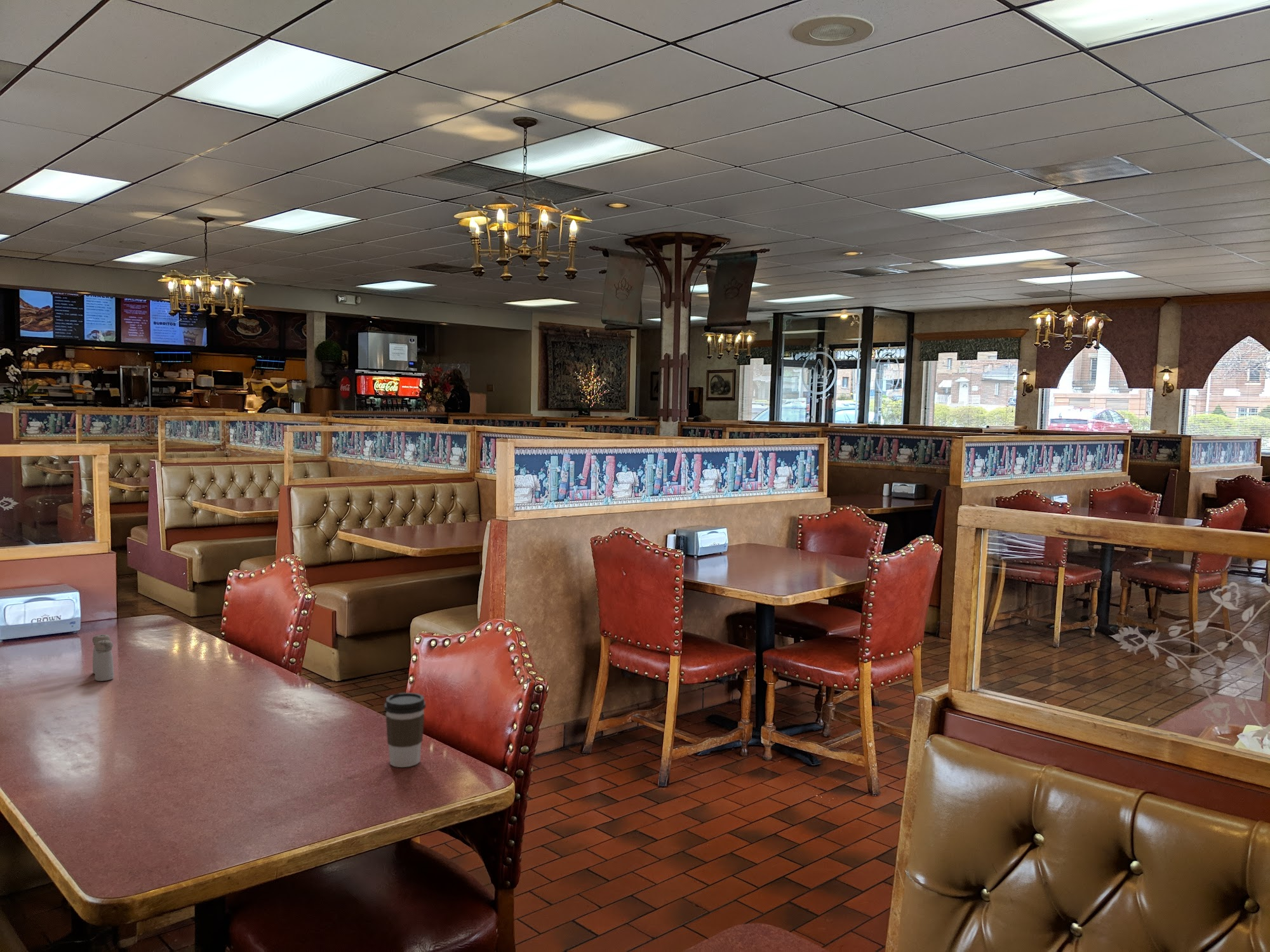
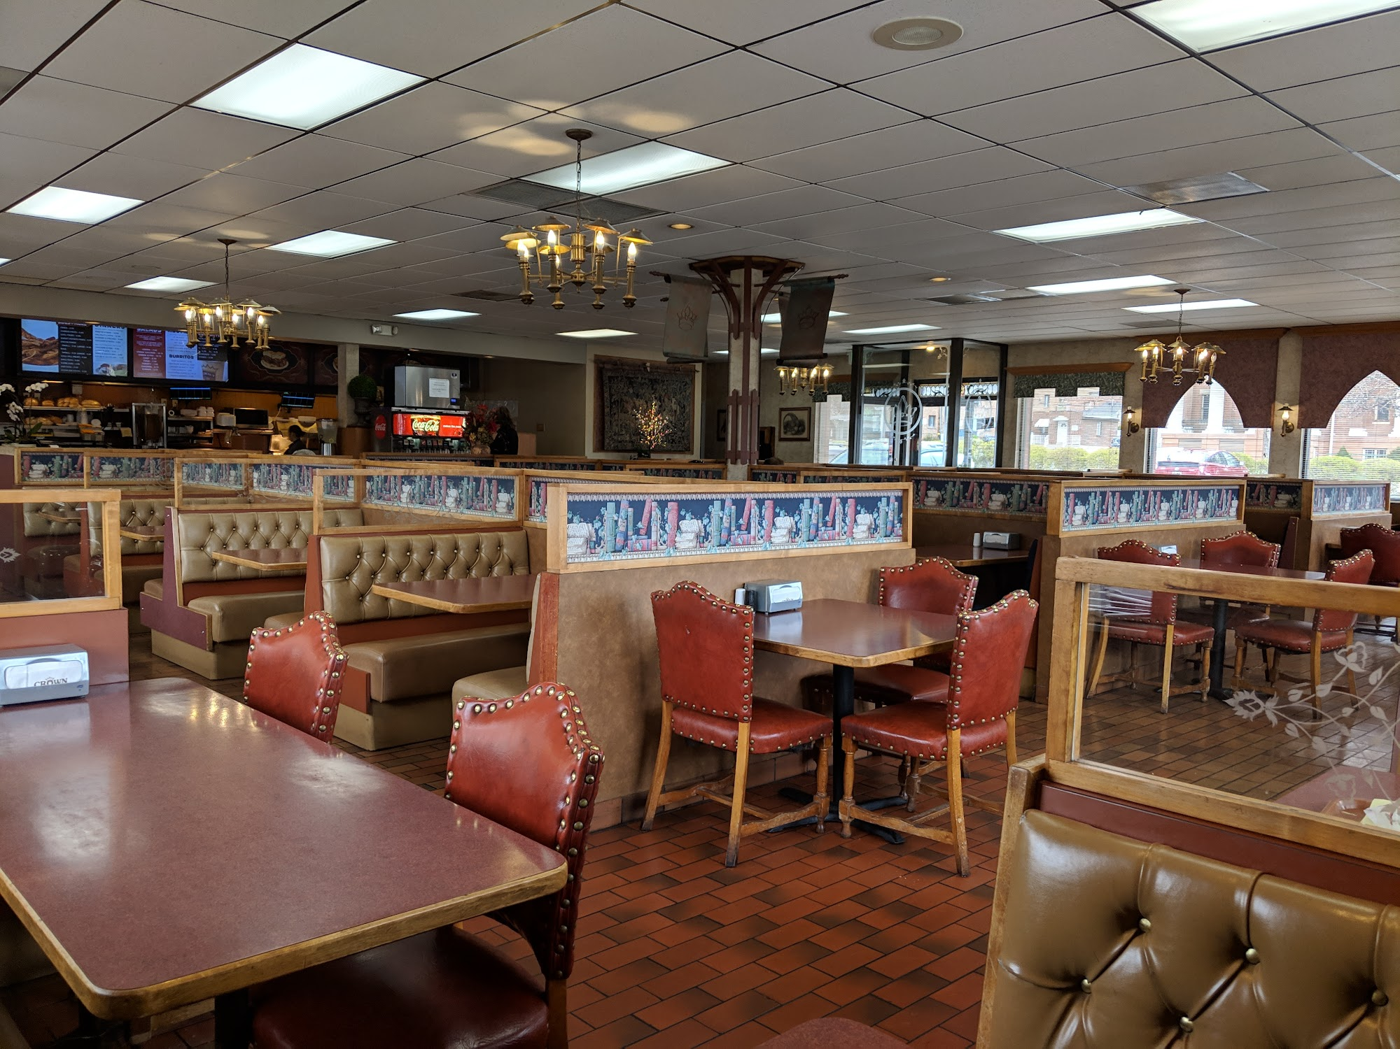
- coffee cup (404, 730)
- salt and pepper shaker (102, 656)
